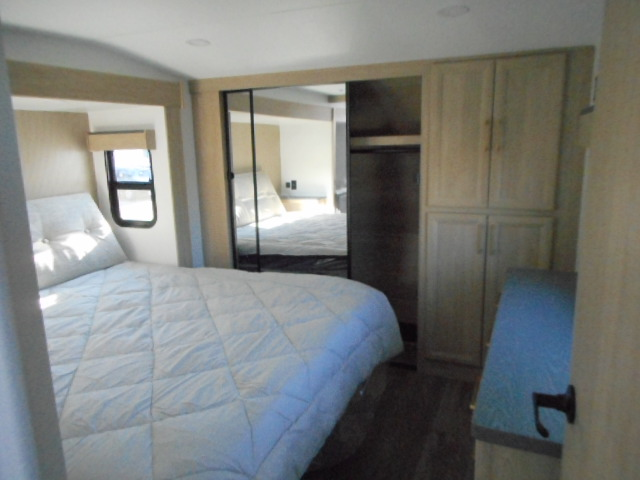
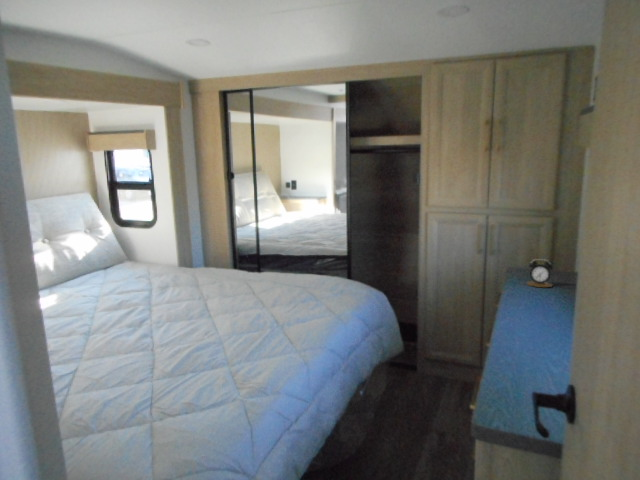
+ alarm clock (540, 271)
